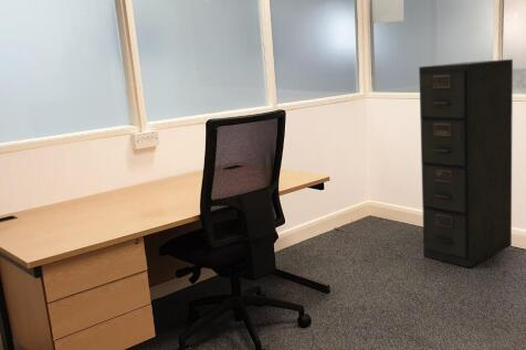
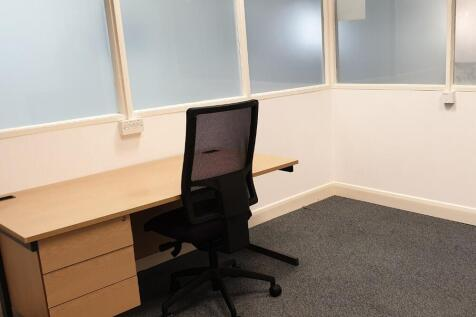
- filing cabinet (465, 160)
